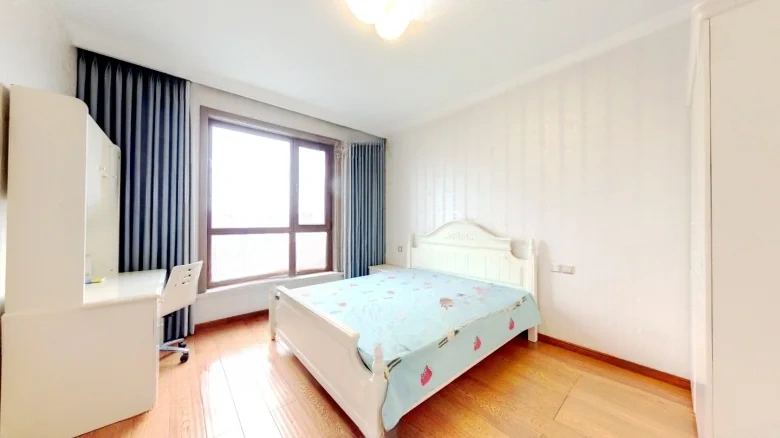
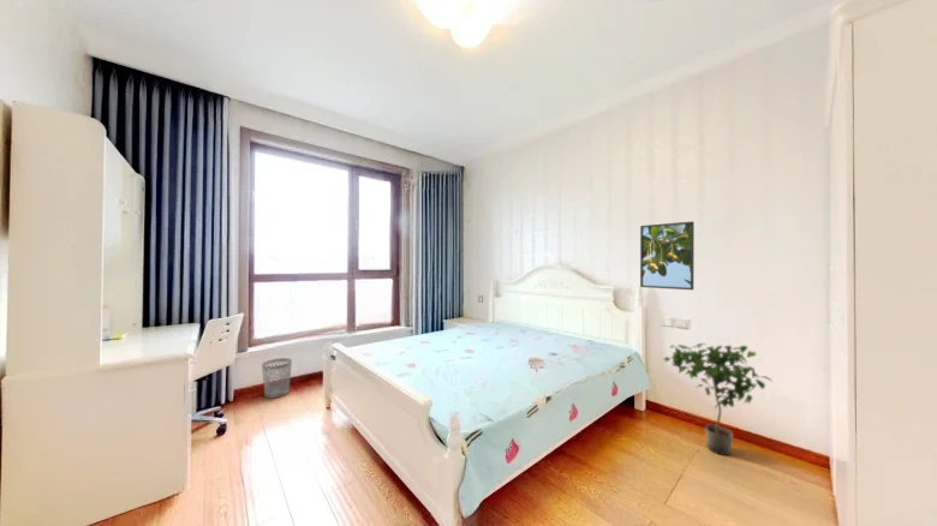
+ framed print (666, 256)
+ potted plant (715, 395)
+ wastebasket (276, 377)
